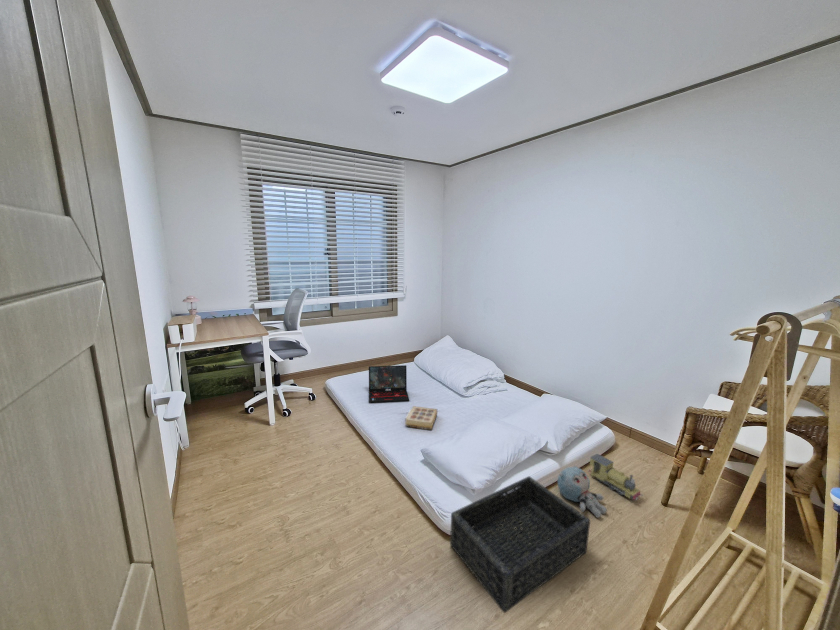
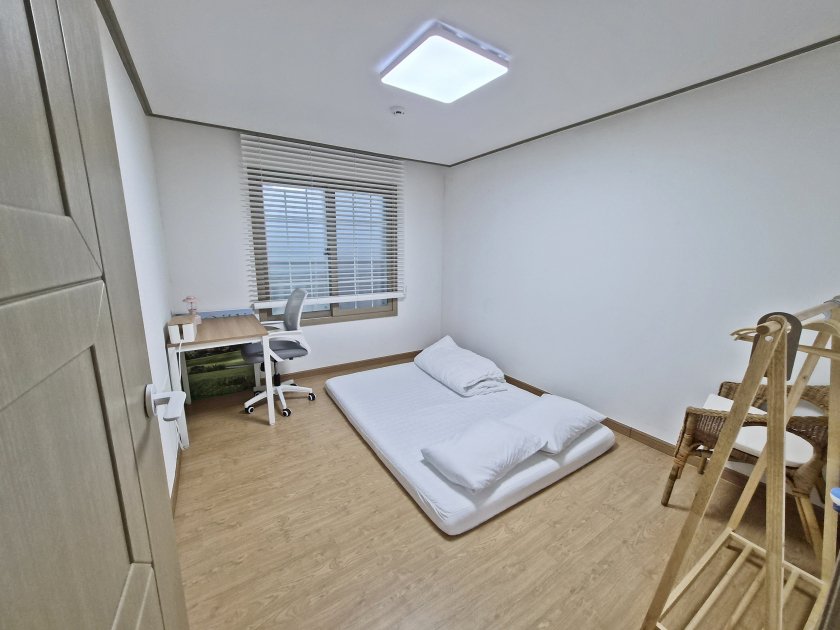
- laptop (388, 383)
- plush toy (581, 488)
- toy train (614, 477)
- book (420, 416)
- basket (518, 532)
